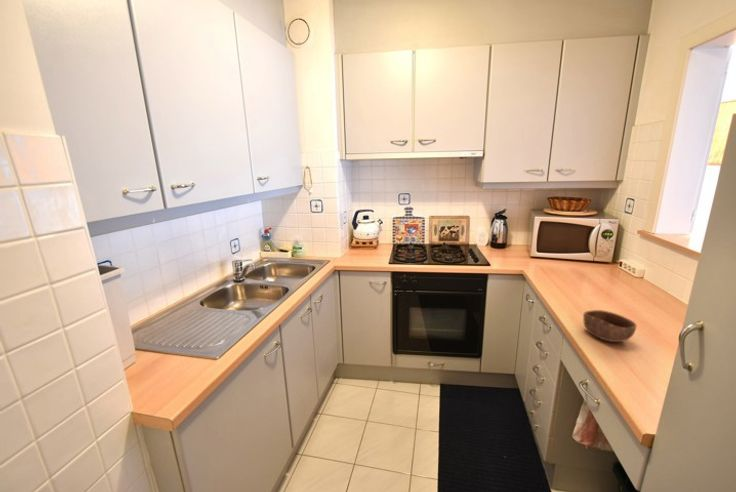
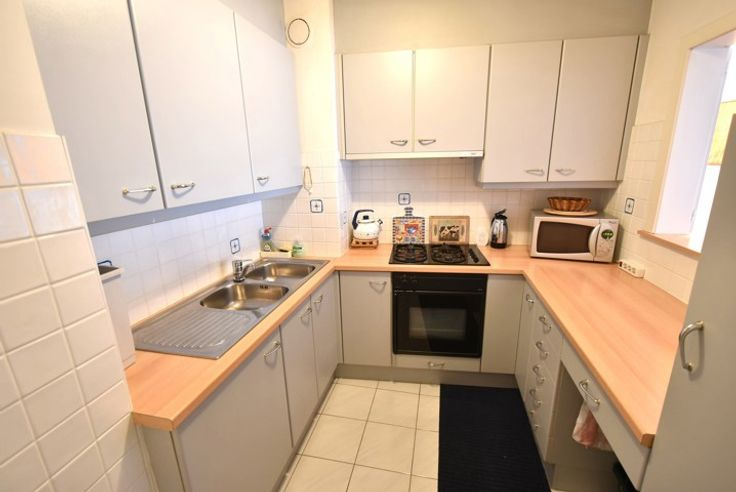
- bowl (607, 326)
